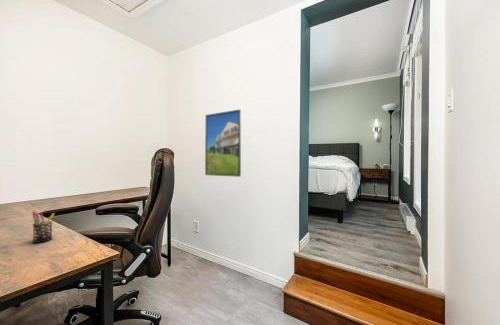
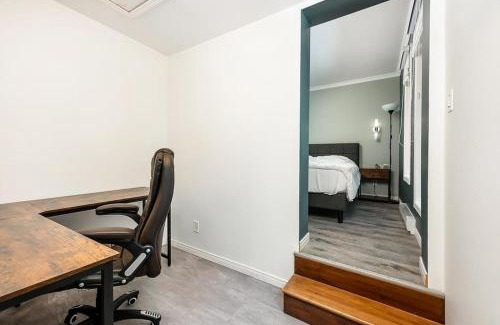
- pen holder (40, 225)
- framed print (222, 144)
